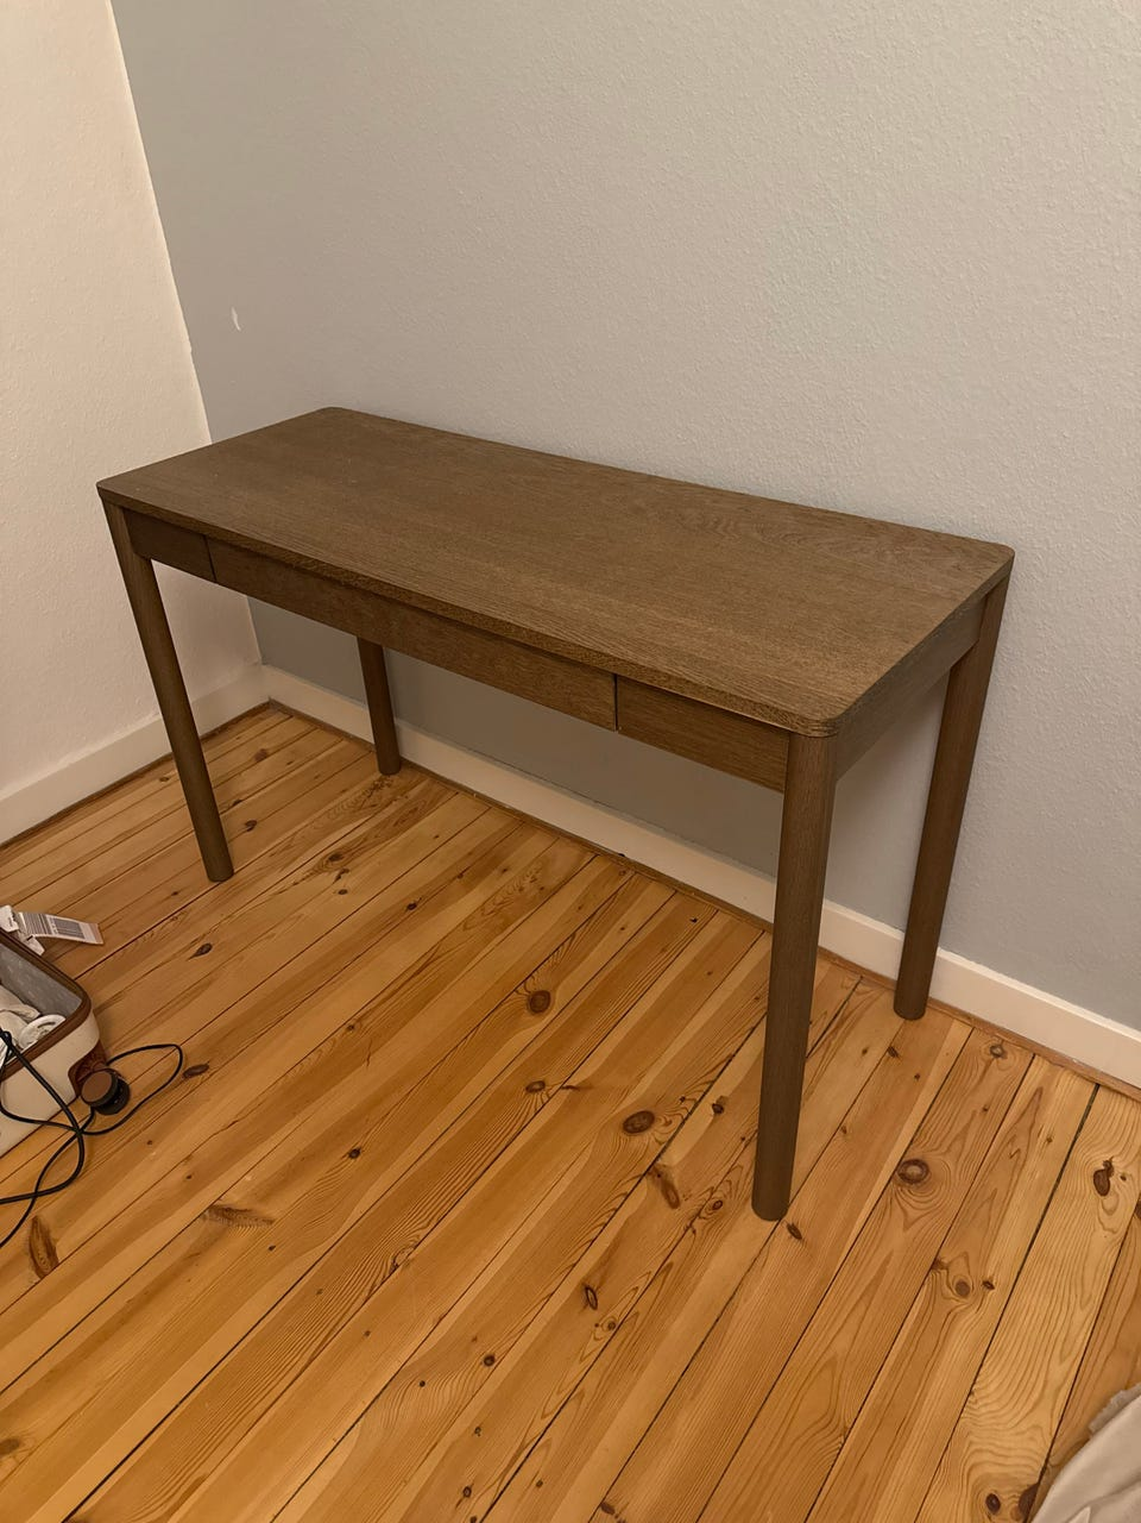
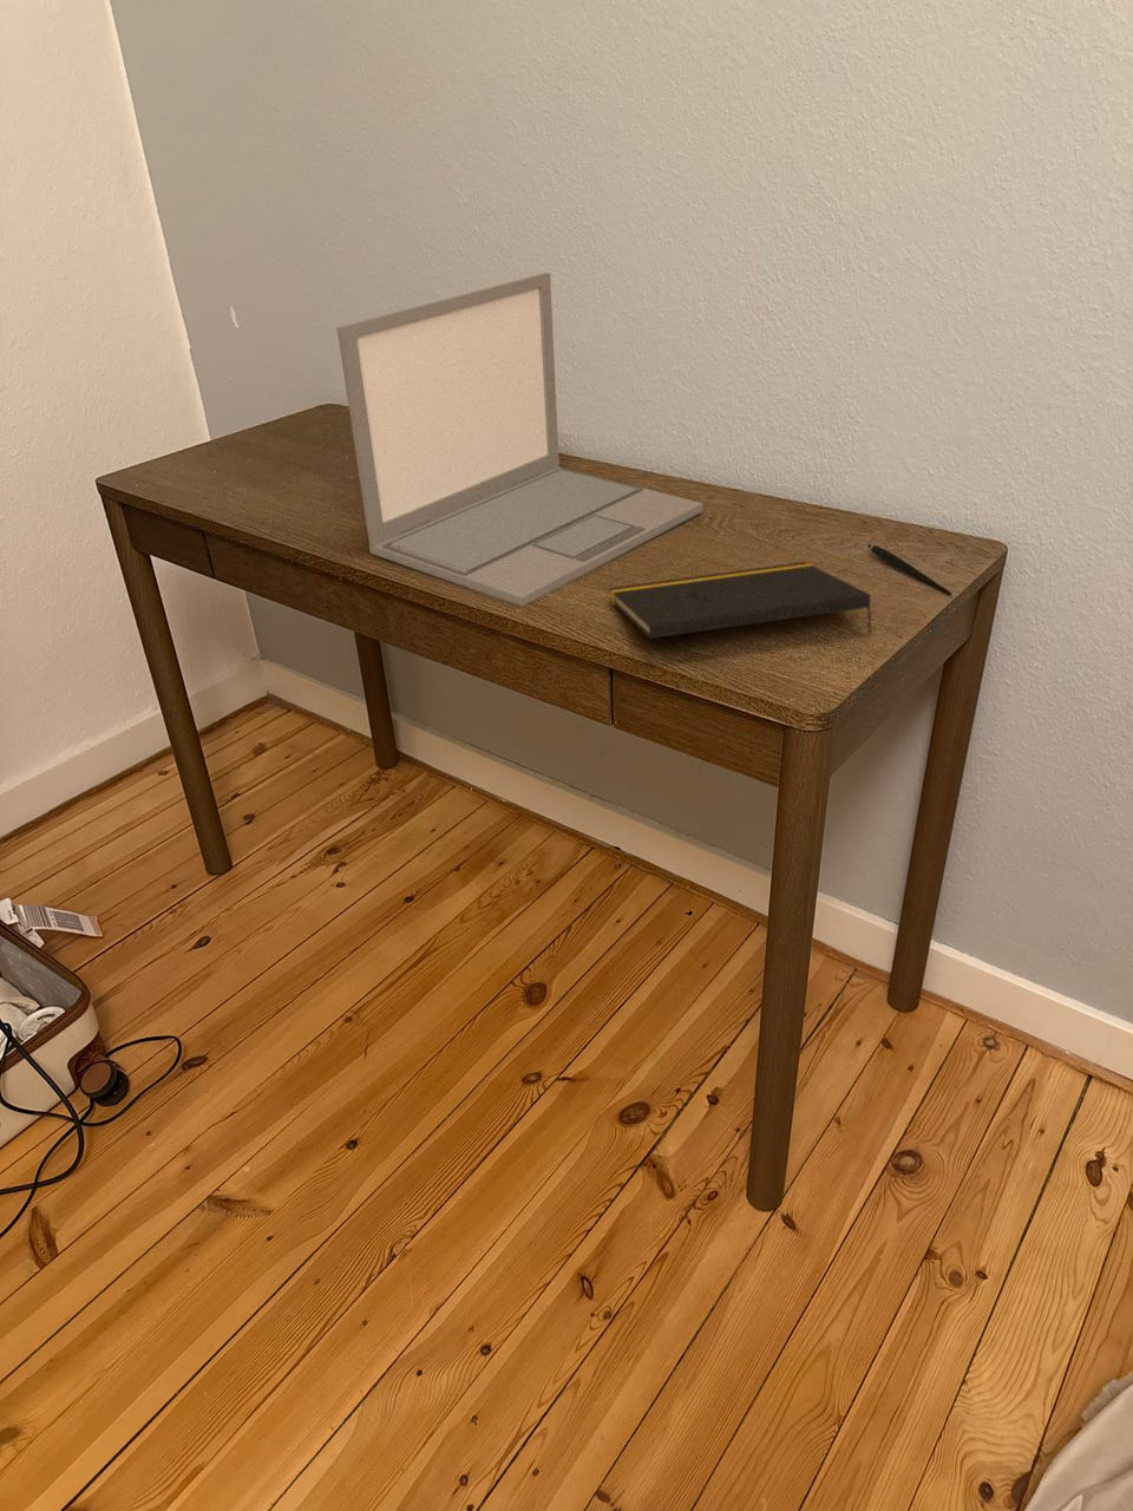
+ laptop (533, 426)
+ notepad (733, 597)
+ pen (908, 568)
